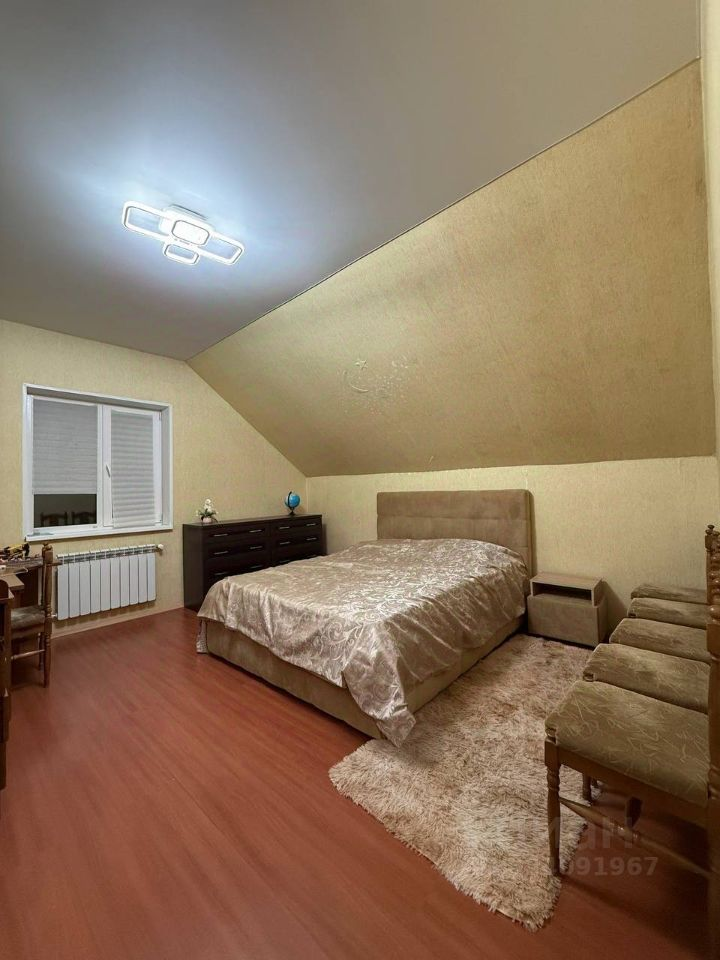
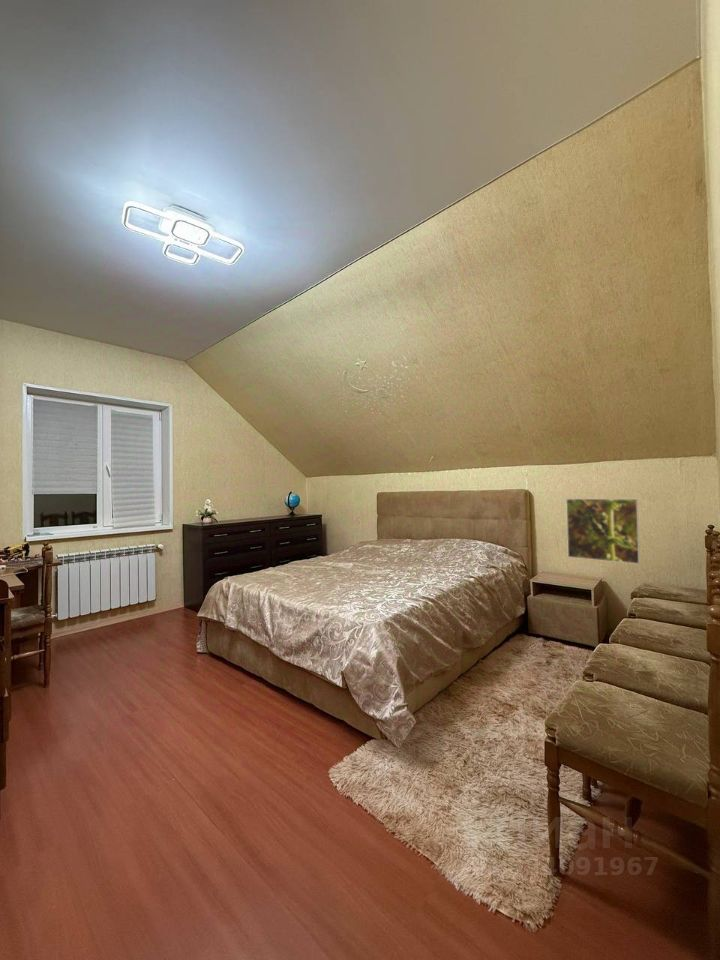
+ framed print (601, 529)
